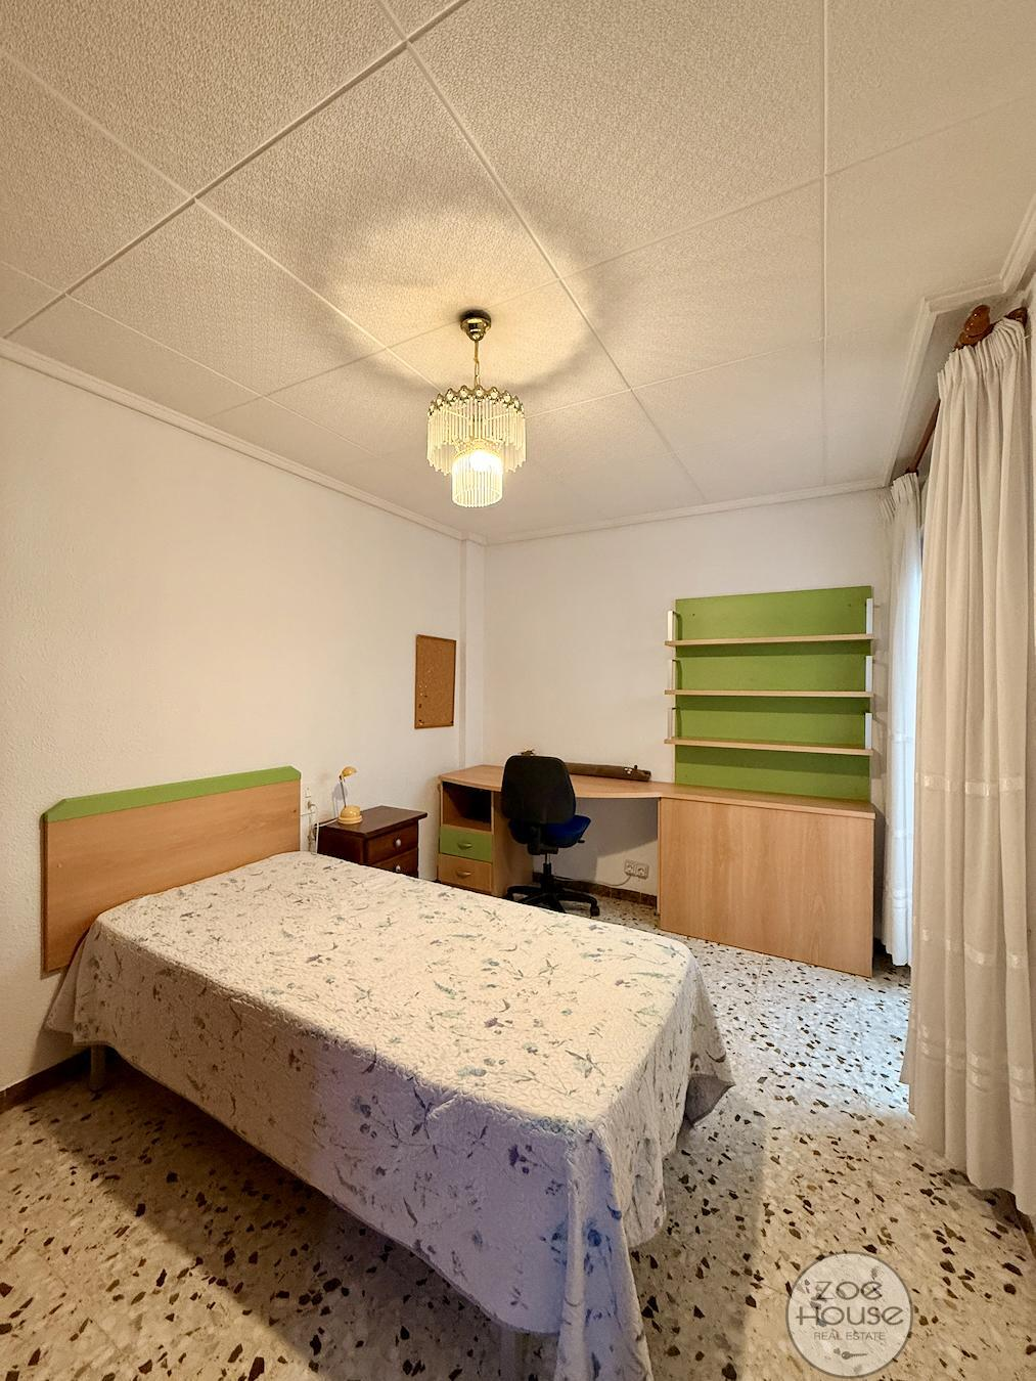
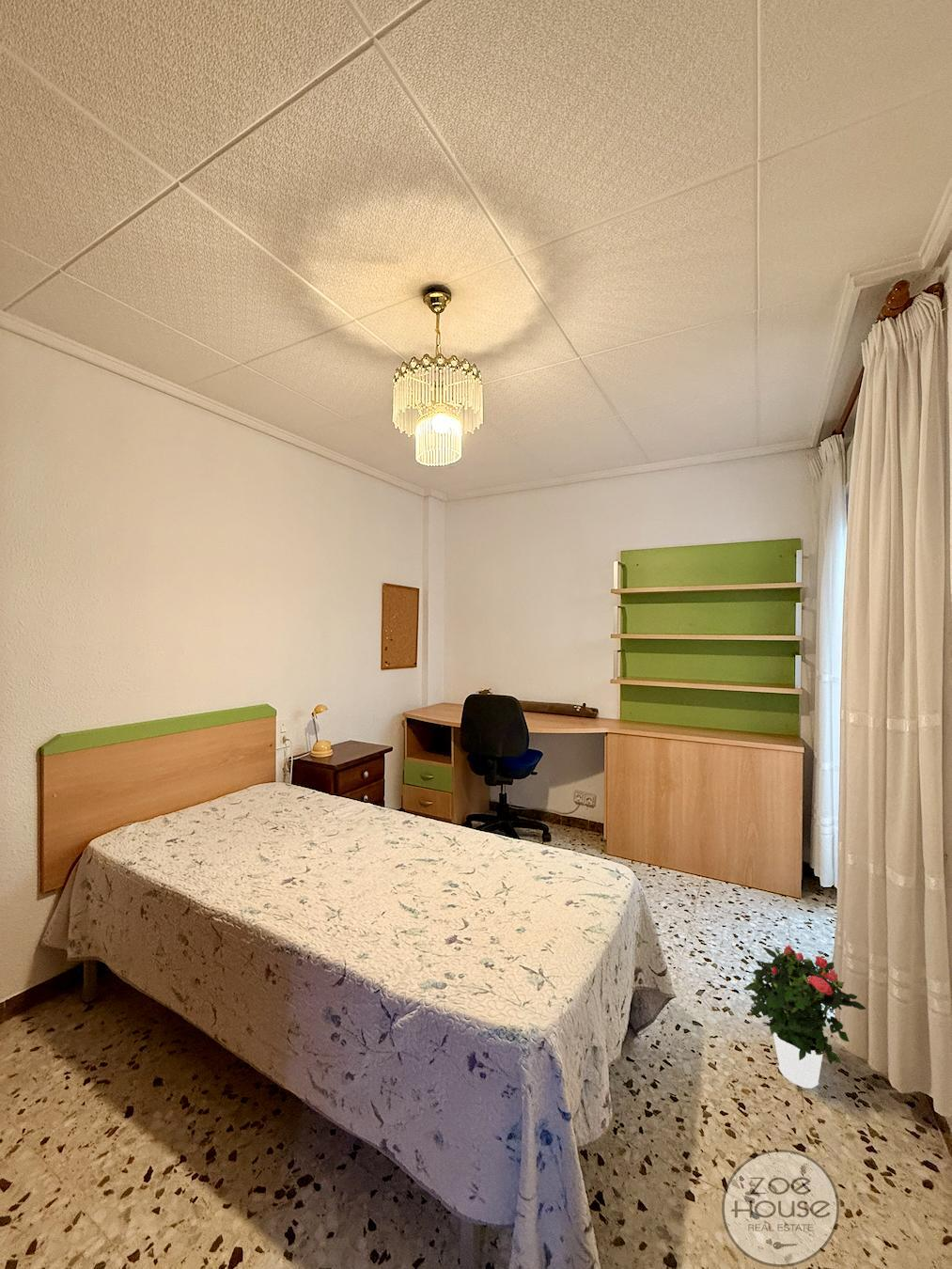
+ potted flower (802, 1014)
